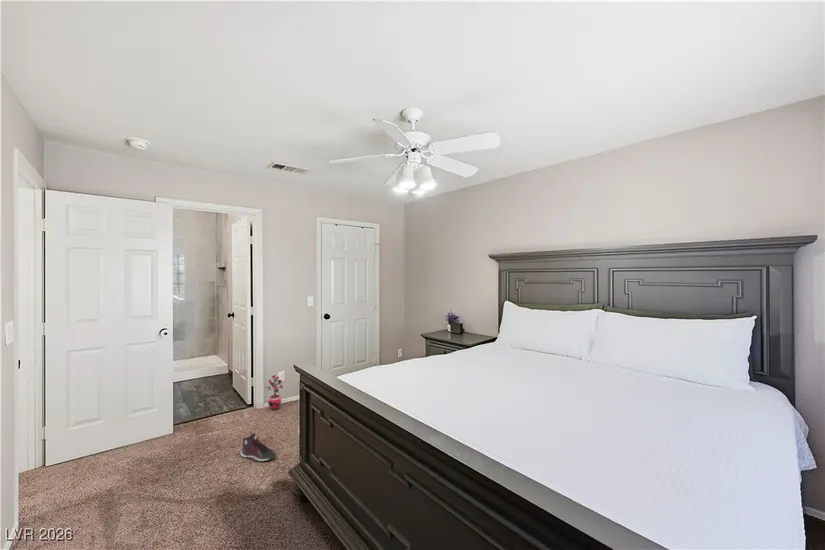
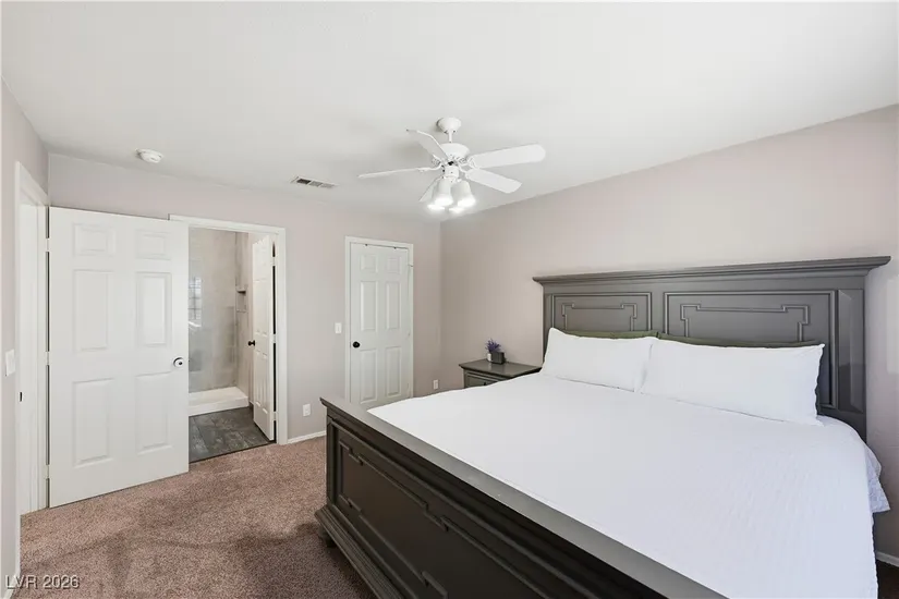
- sneaker (257, 446)
- potted plant (274, 391)
